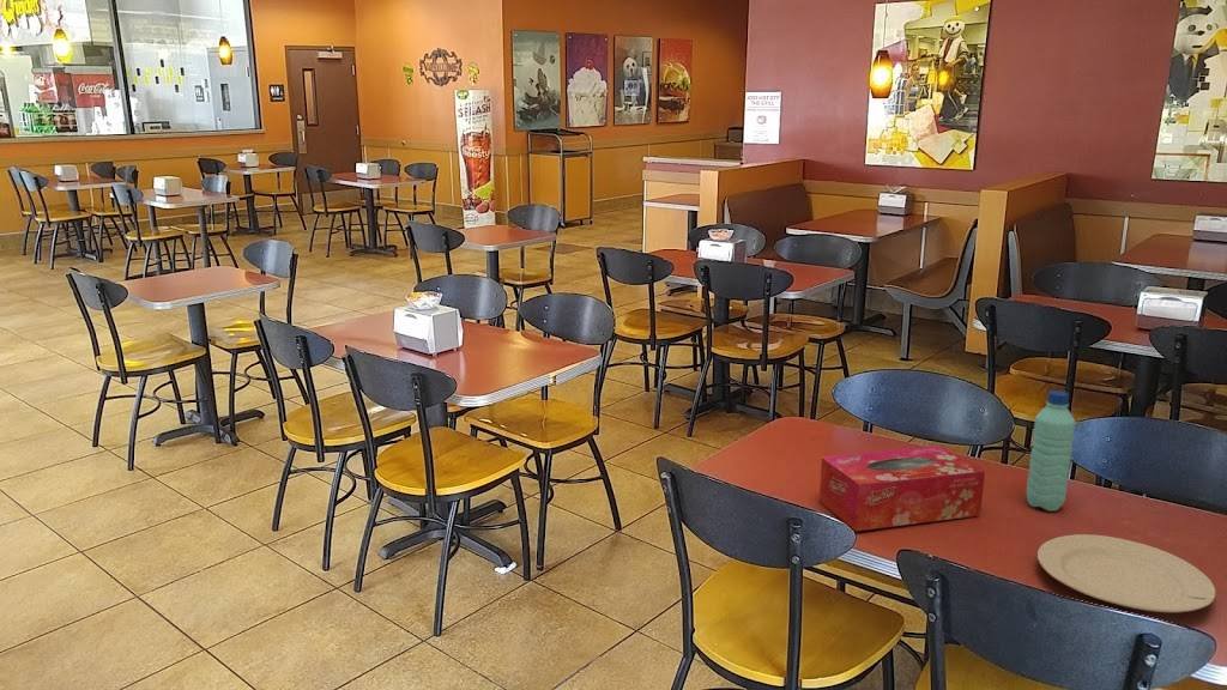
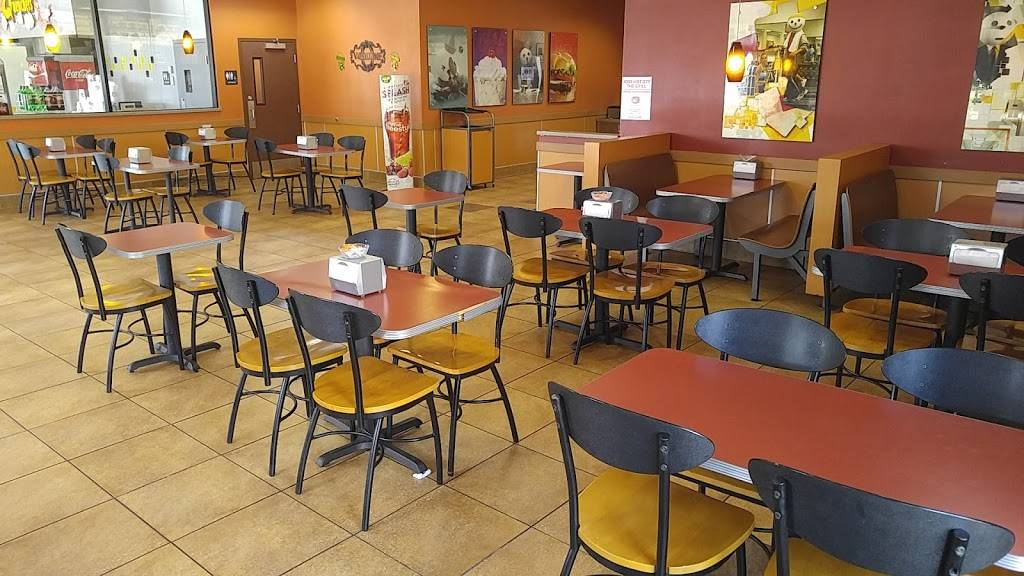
- chinaware (1122, 575)
- tissue box (900, 485)
- water bottle (1051, 449)
